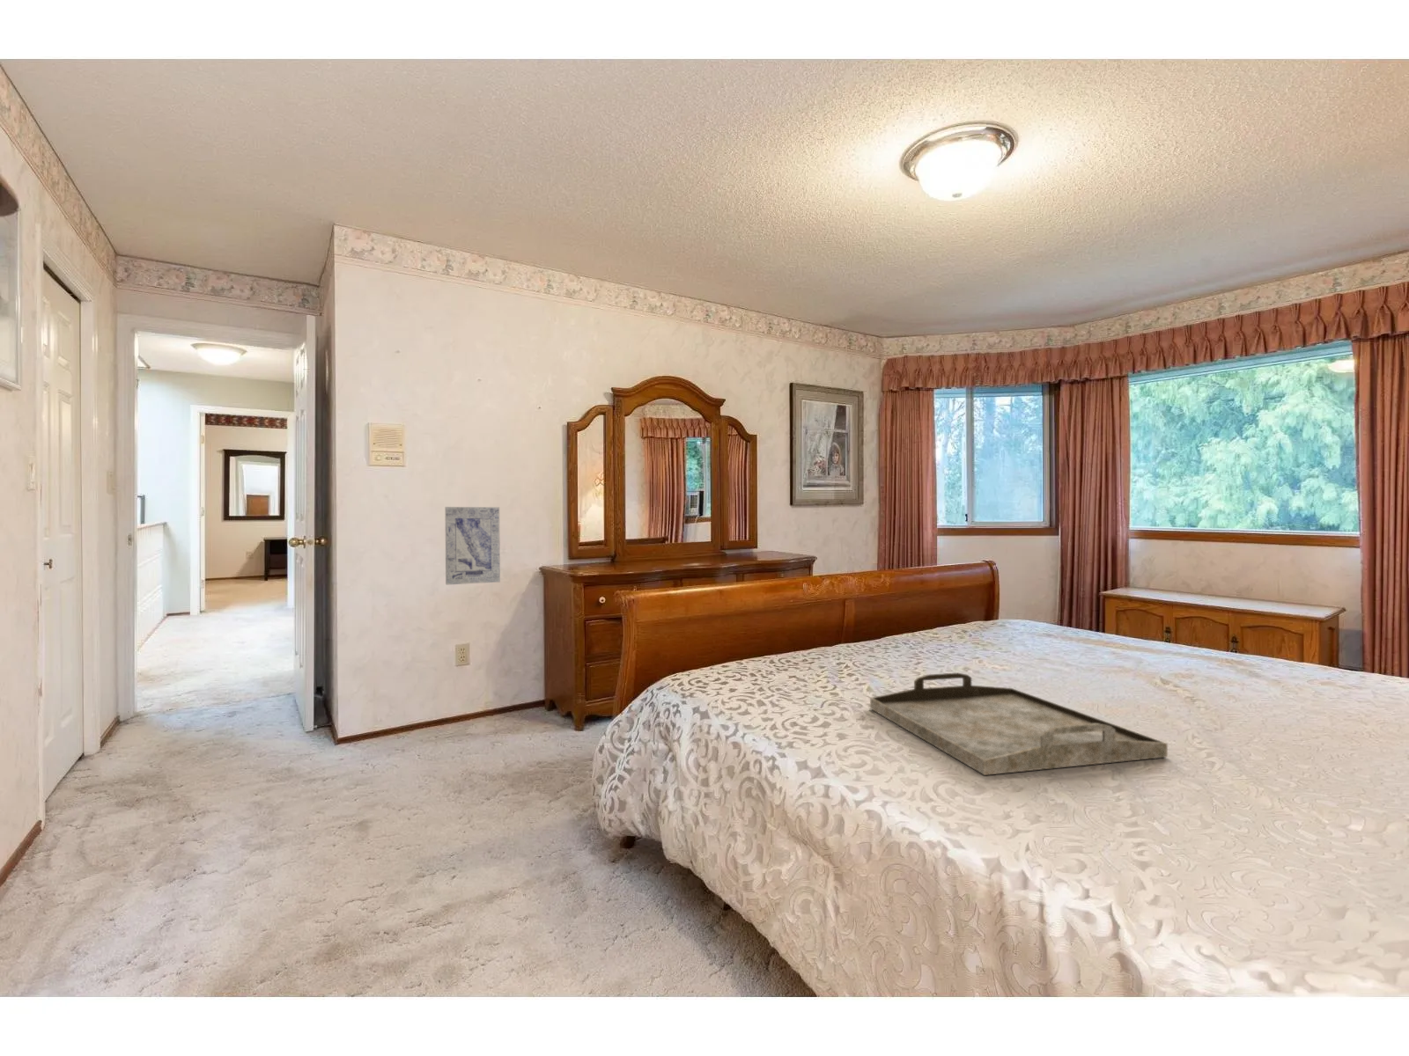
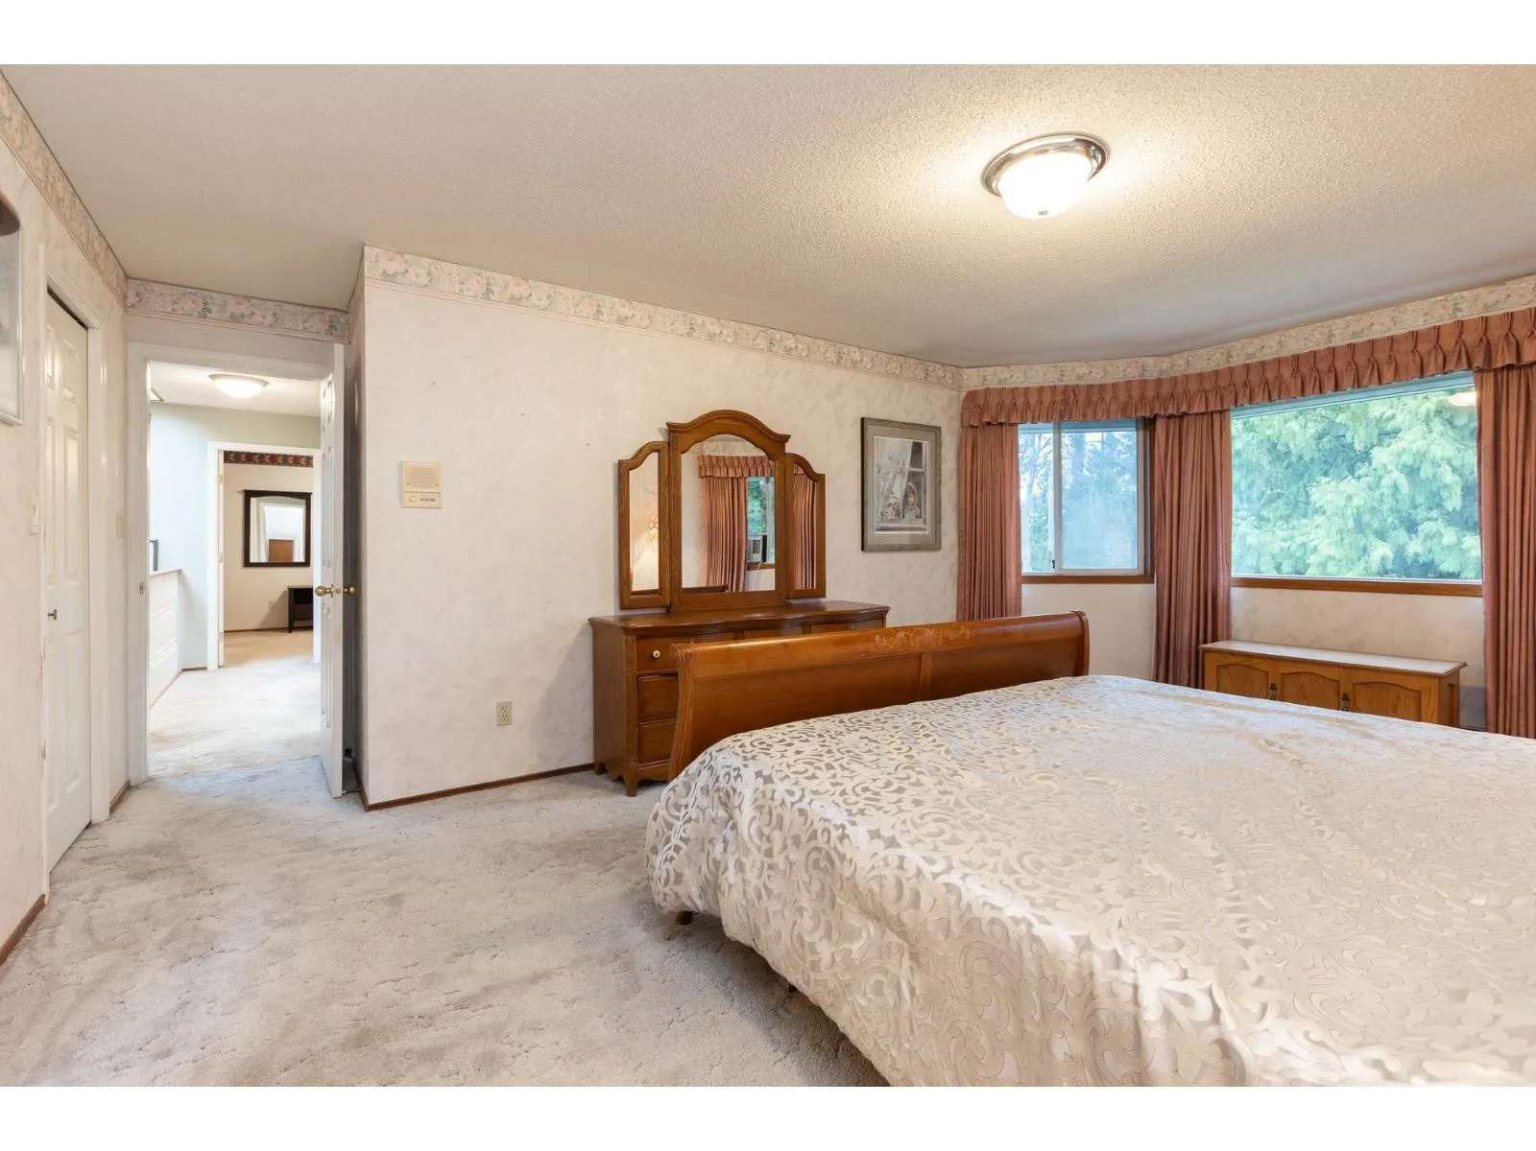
- serving tray (1001, 713)
- wall art (473, 545)
